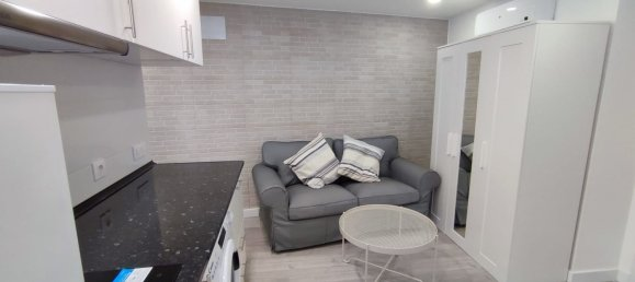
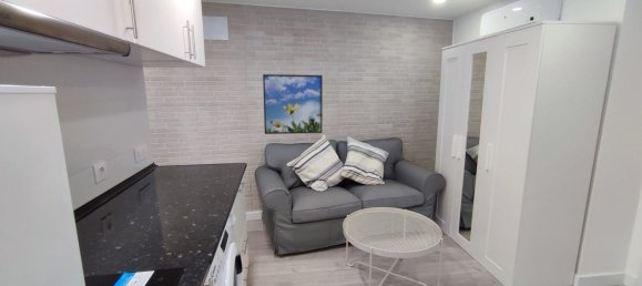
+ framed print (293, 104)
